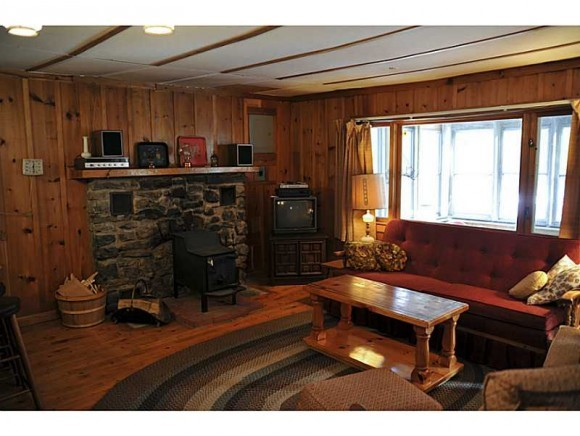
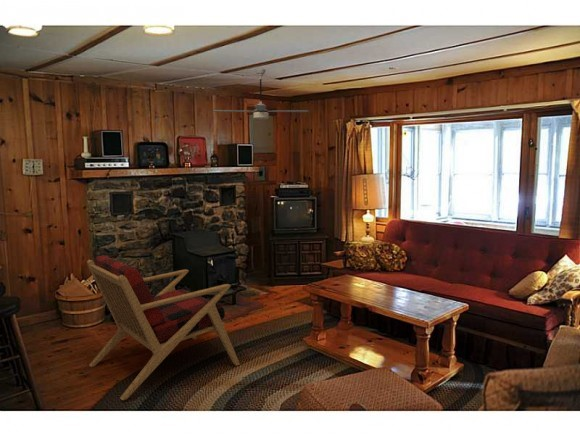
+ ceiling fan (260, 94)
+ armchair (162, 310)
